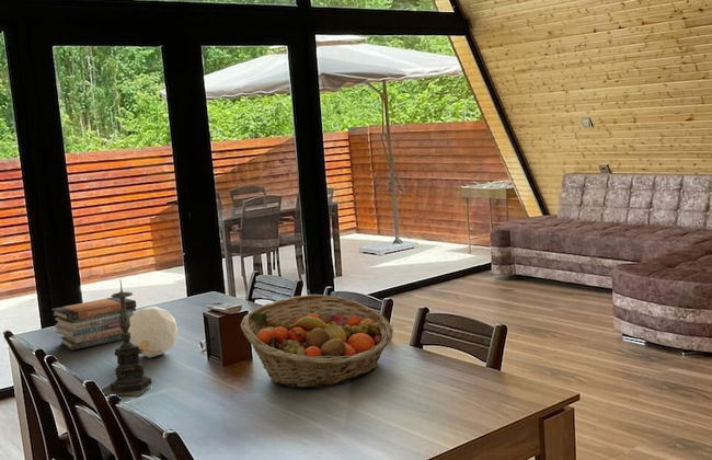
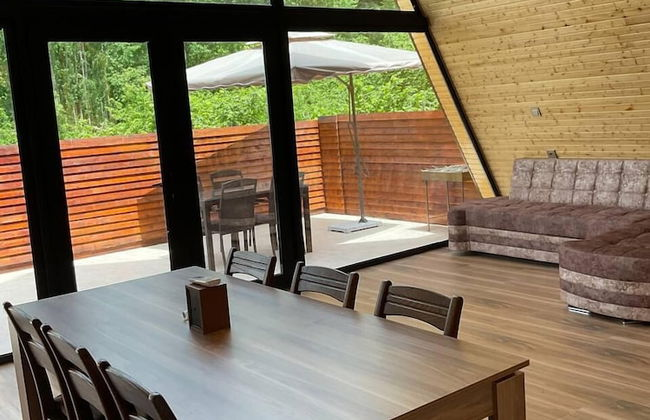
- fruit basket (319, 337)
- book stack (95, 322)
- candle holder (125, 332)
- decorative ball (149, 334)
